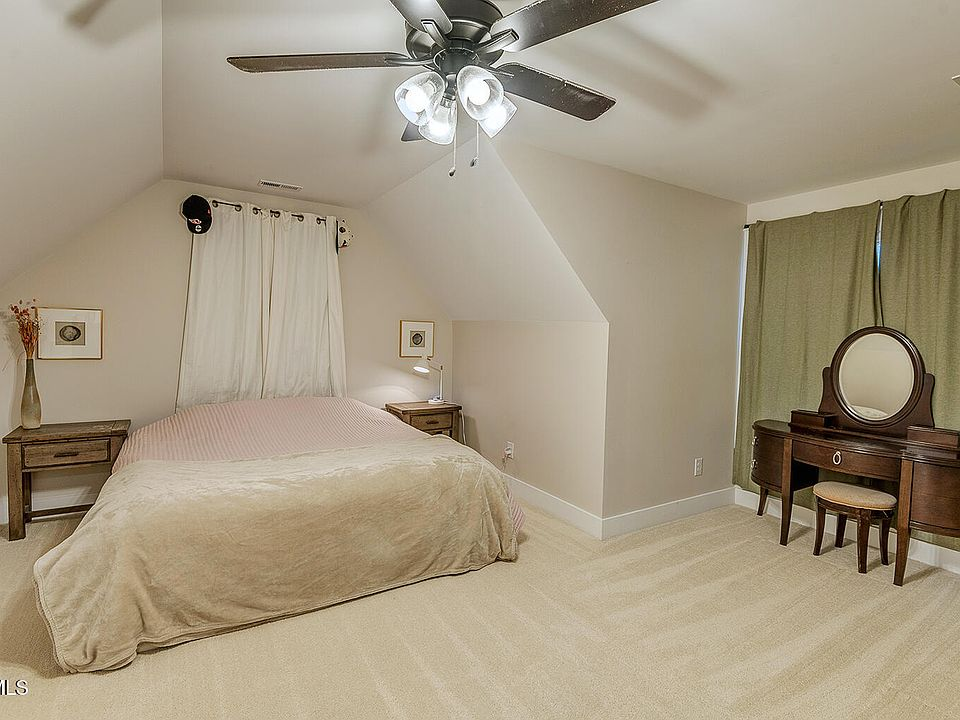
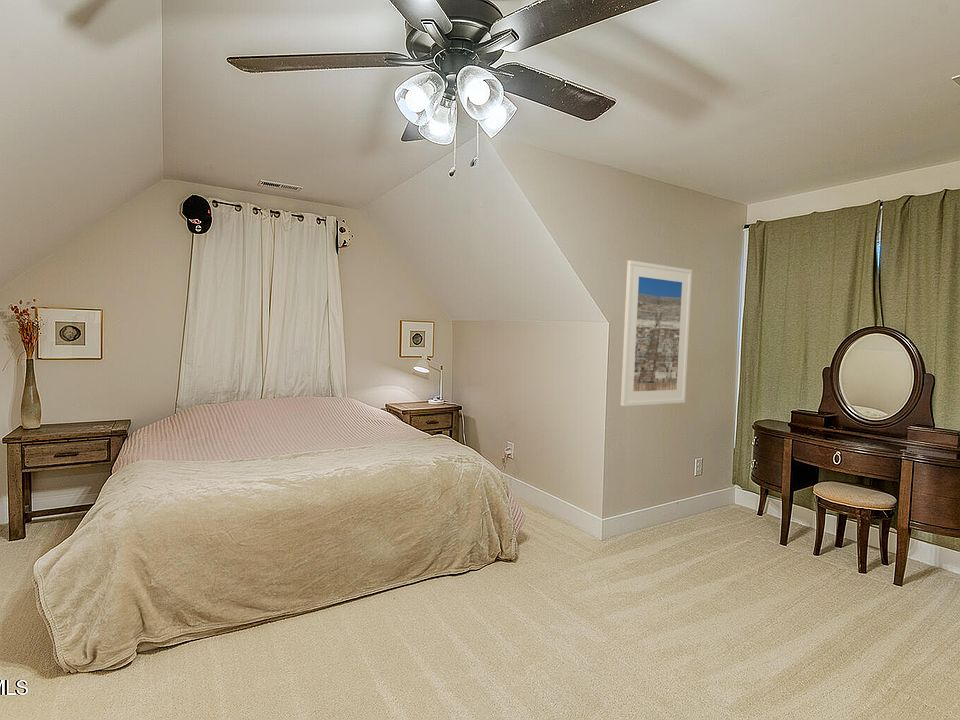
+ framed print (657, 335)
